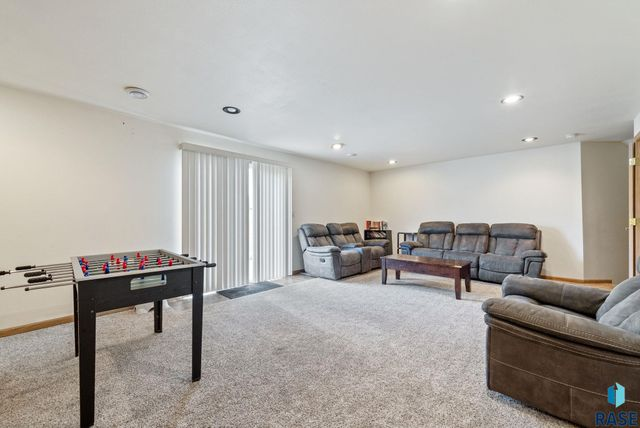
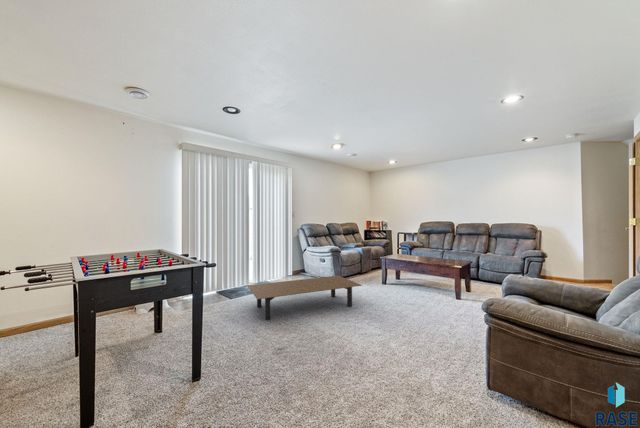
+ coffee table (304, 292)
